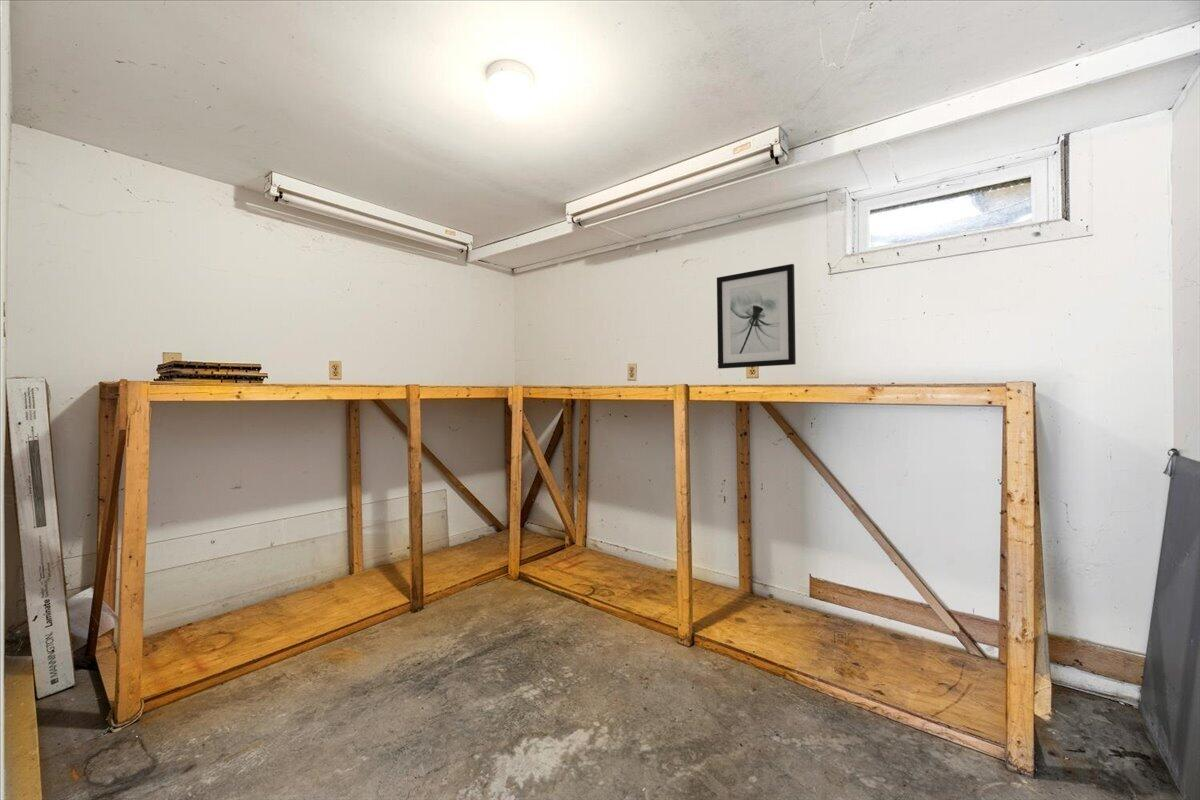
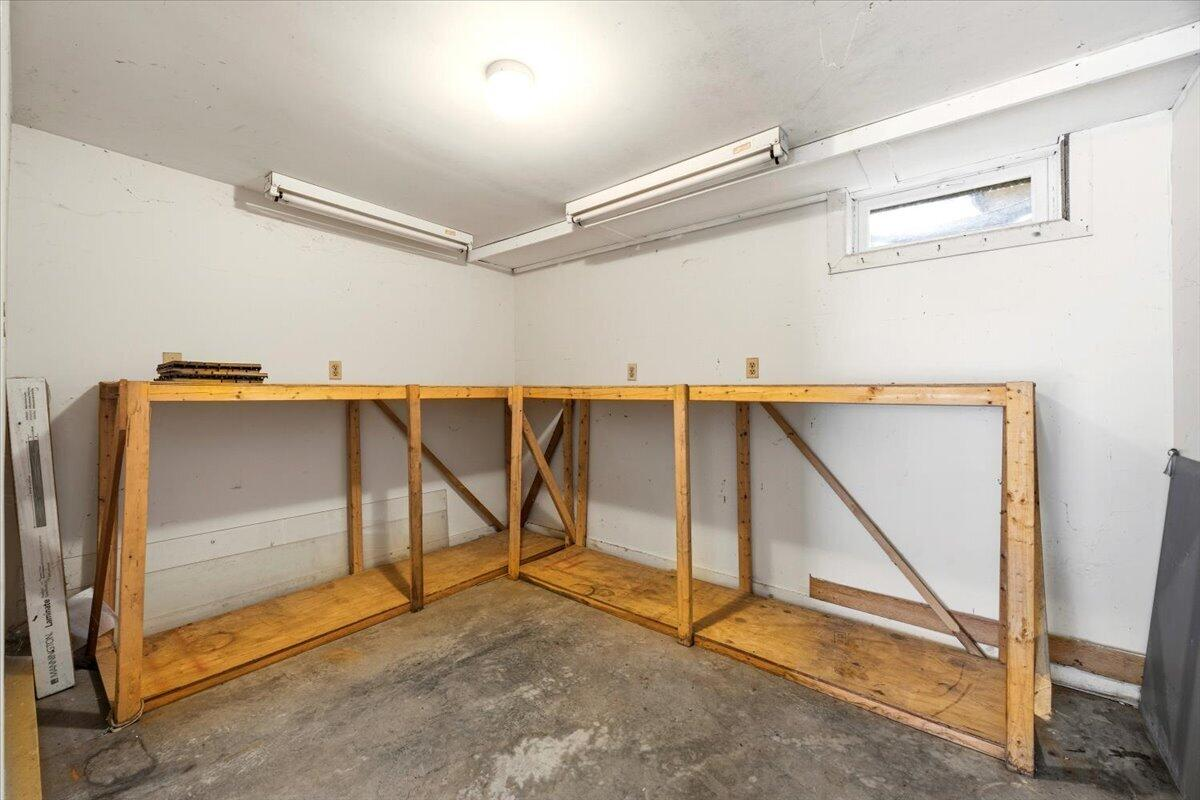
- wall art (754, 319)
